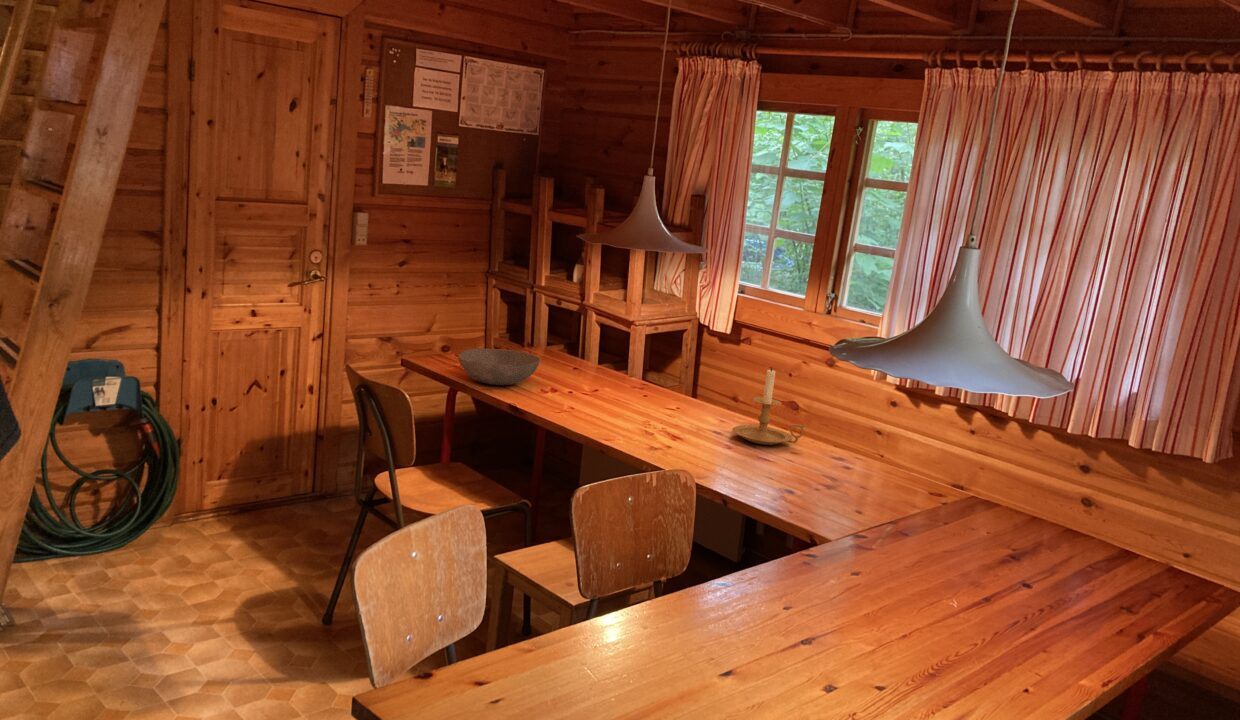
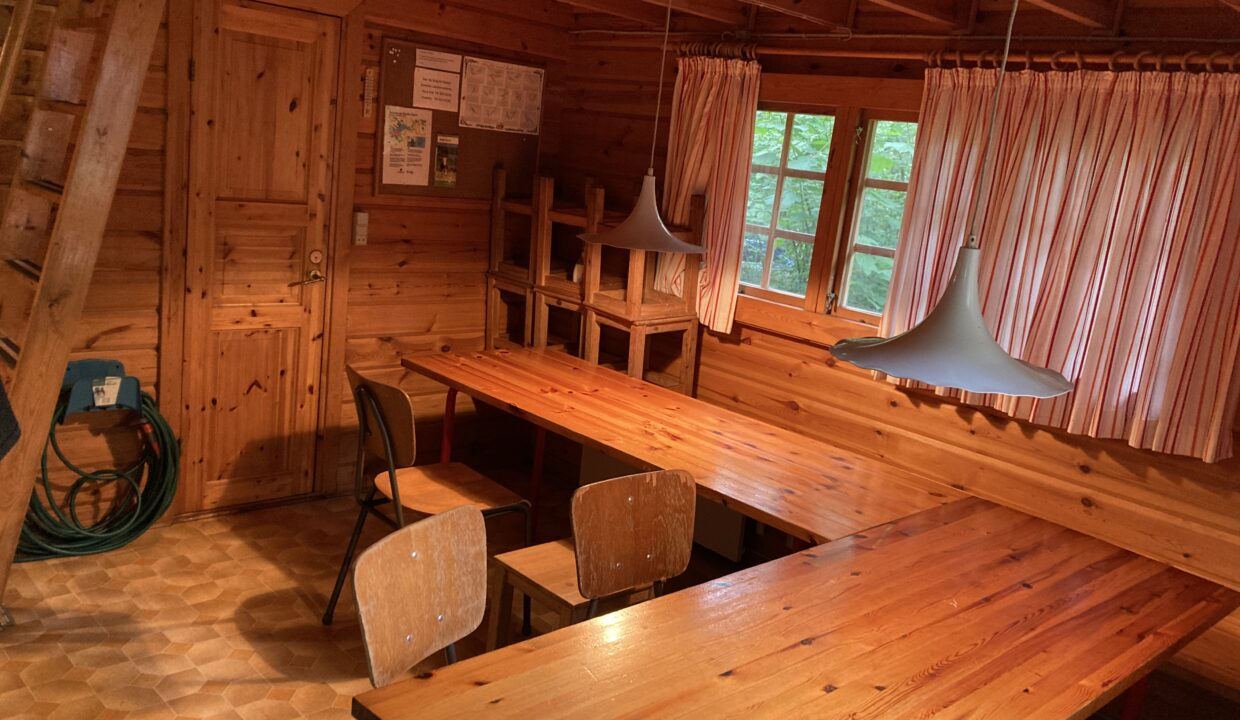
- candle holder (766, 404)
- bowl (497, 368)
